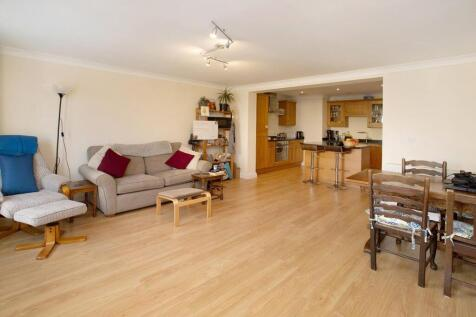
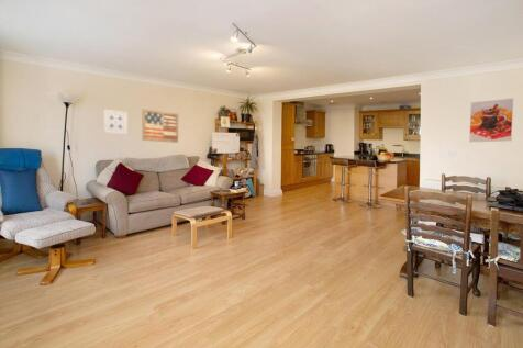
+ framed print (490, 121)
+ wall art (115, 122)
+ wall art (160, 126)
